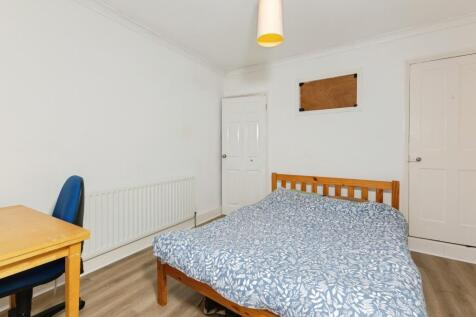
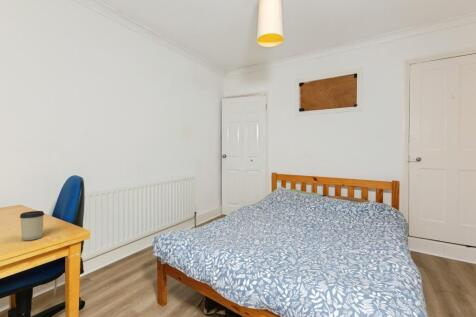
+ cup (32, 225)
